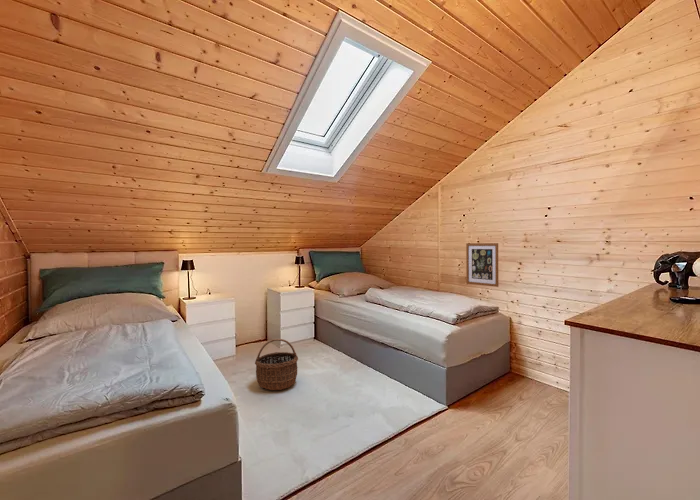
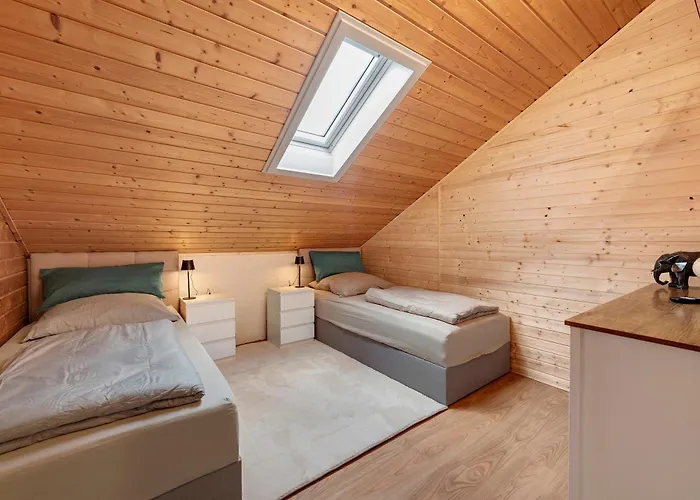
- wicker basket (277, 362)
- wall art (481, 264)
